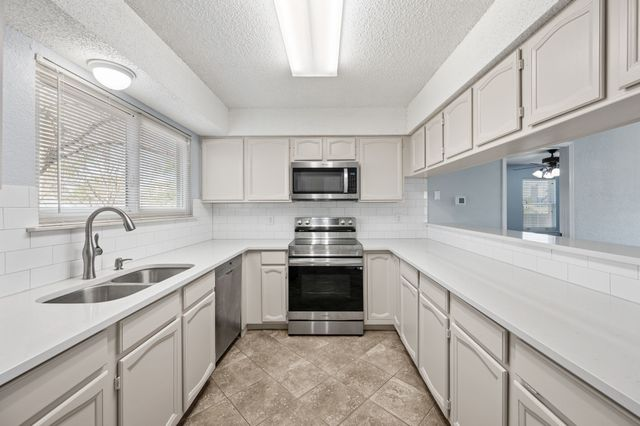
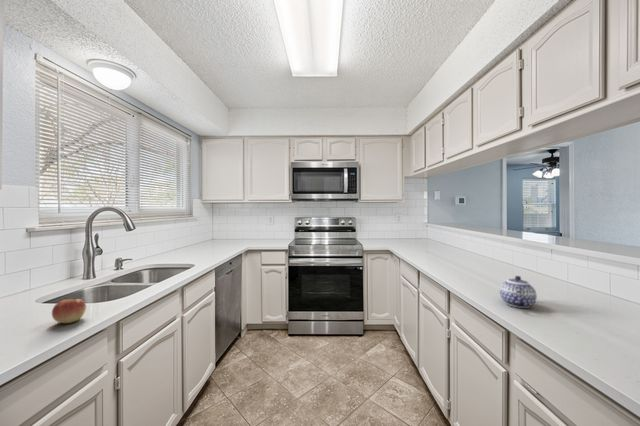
+ teapot (517, 290)
+ apple (69, 309)
